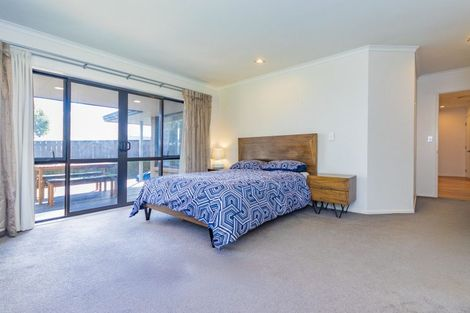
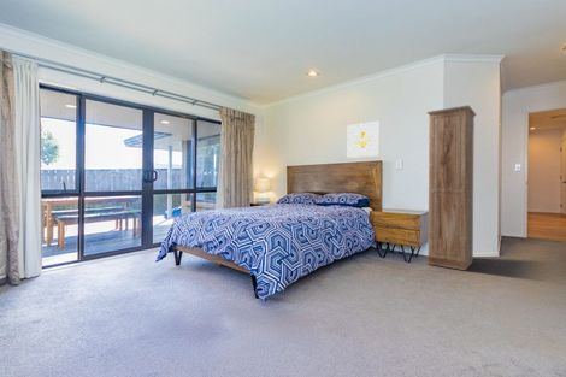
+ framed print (362, 140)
+ cabinet (450, 188)
